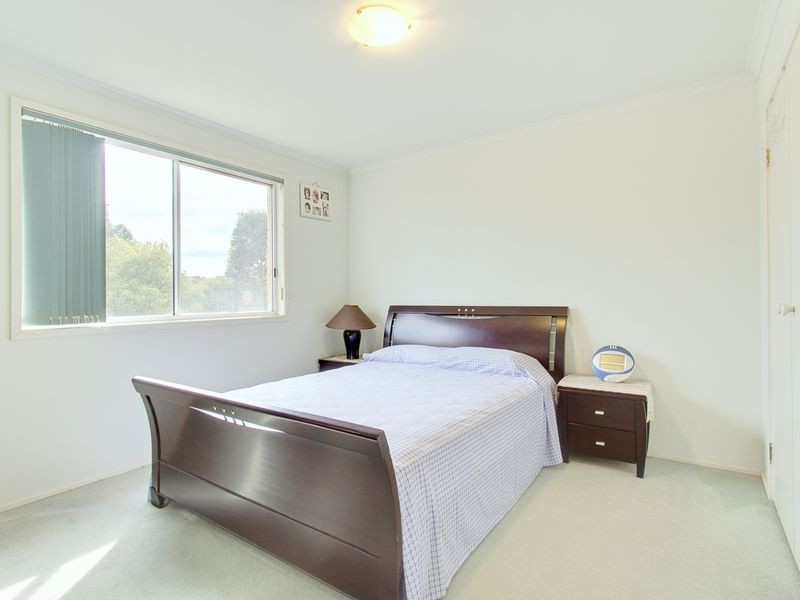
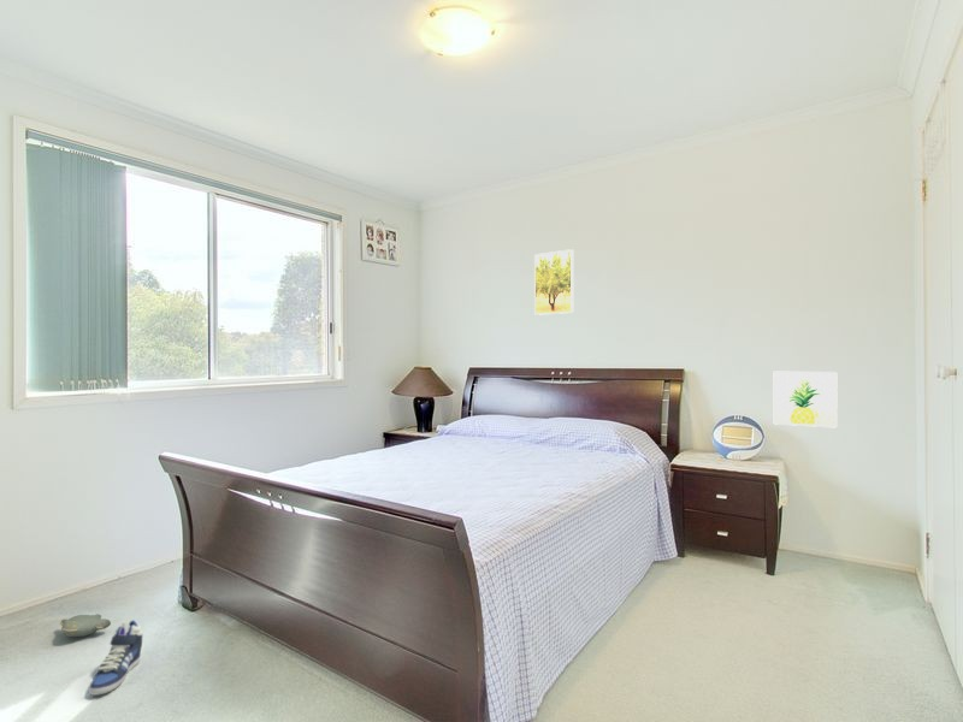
+ plush toy (78, 626)
+ sneaker (116, 651)
+ wall art (804, 398)
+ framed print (554, 283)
